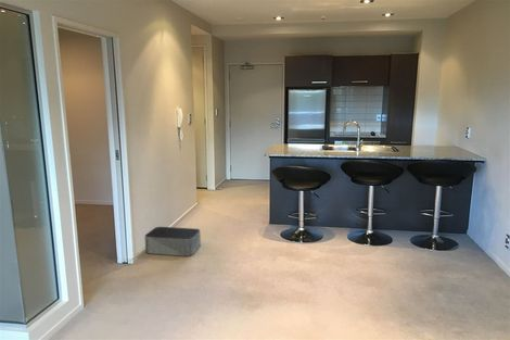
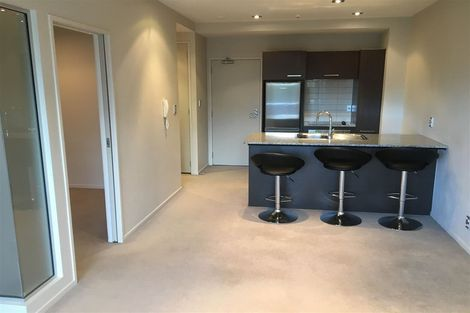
- storage bin (173, 240)
